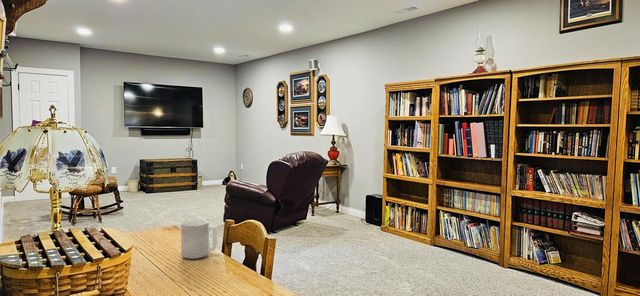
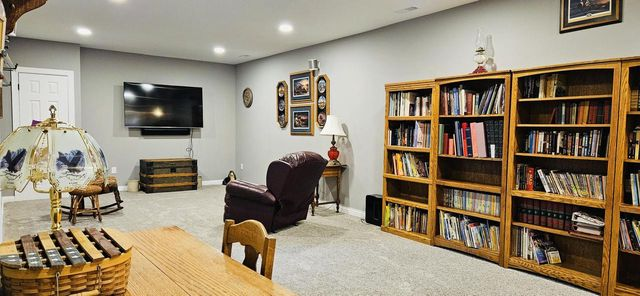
- mug (198, 238)
